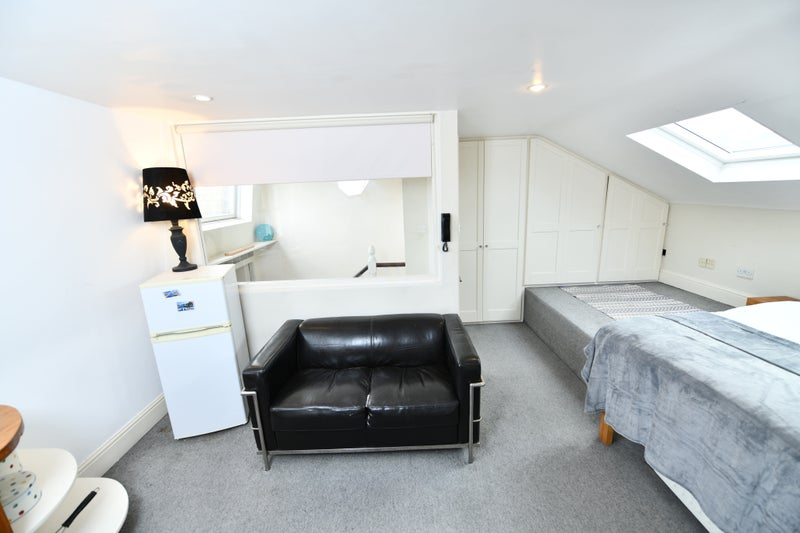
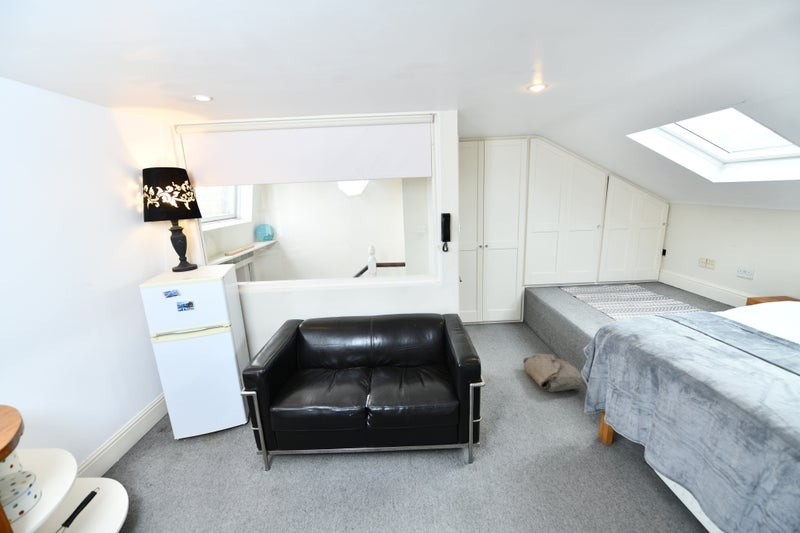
+ bag (554, 370)
